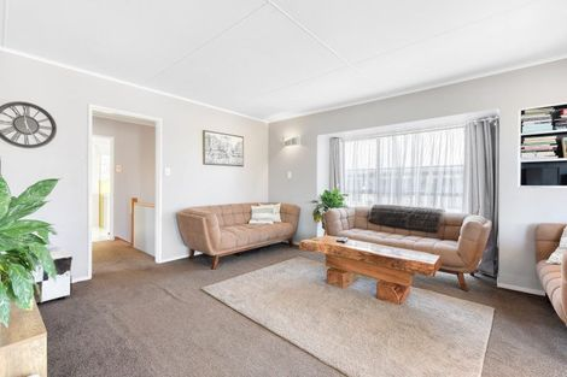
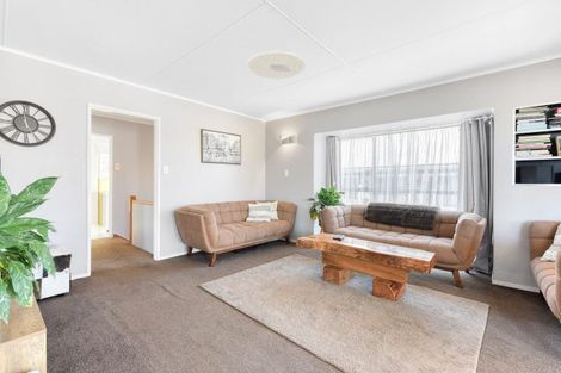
+ ceiling light (276, 63)
